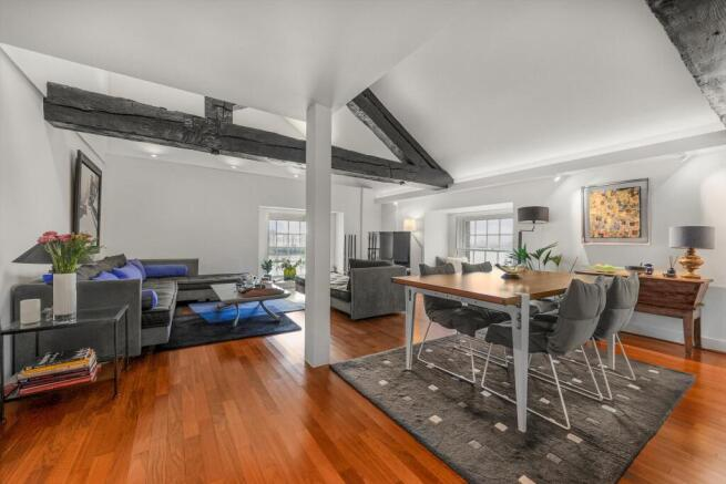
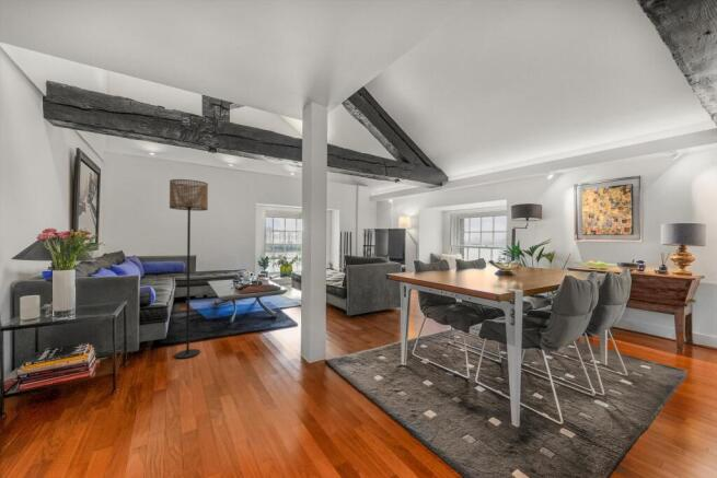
+ floor lamp (188, 268)
